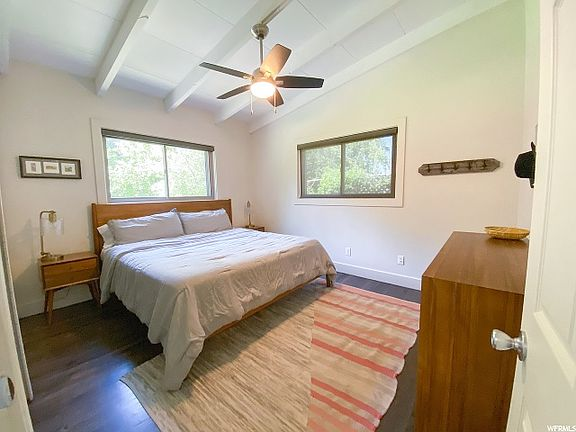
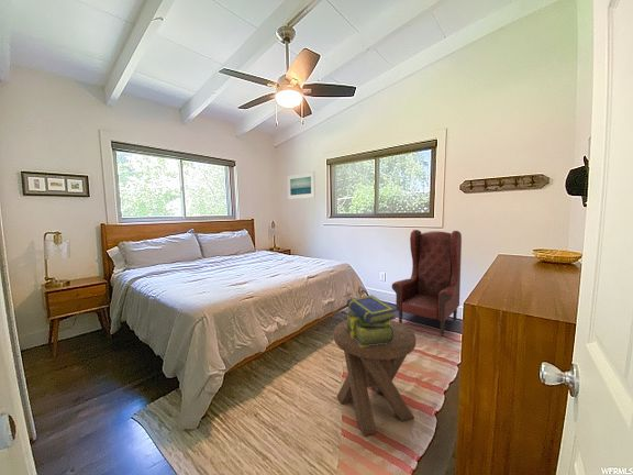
+ music stool (373, 369)
+ stack of books (369, 318)
+ armchair (427, 277)
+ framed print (300, 186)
